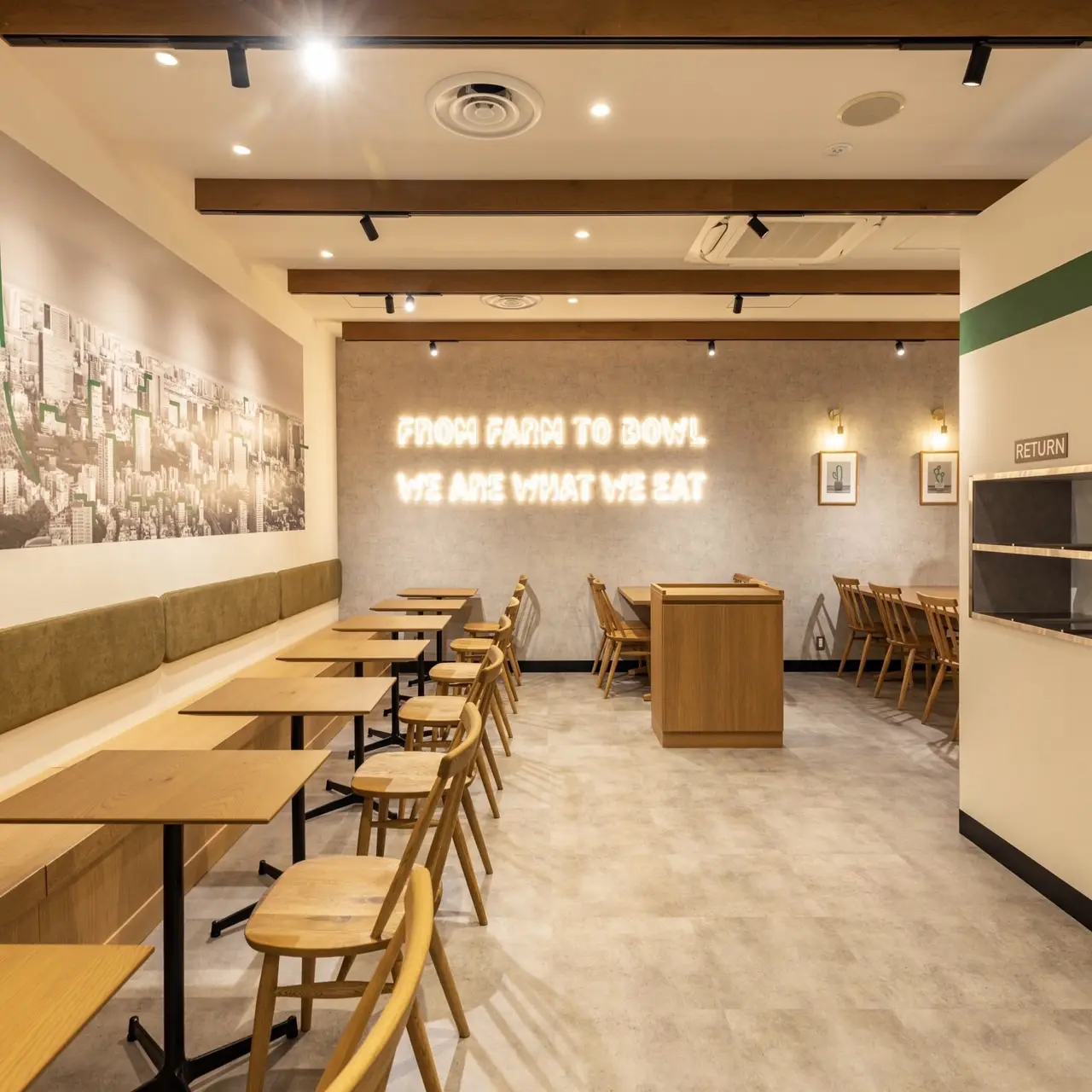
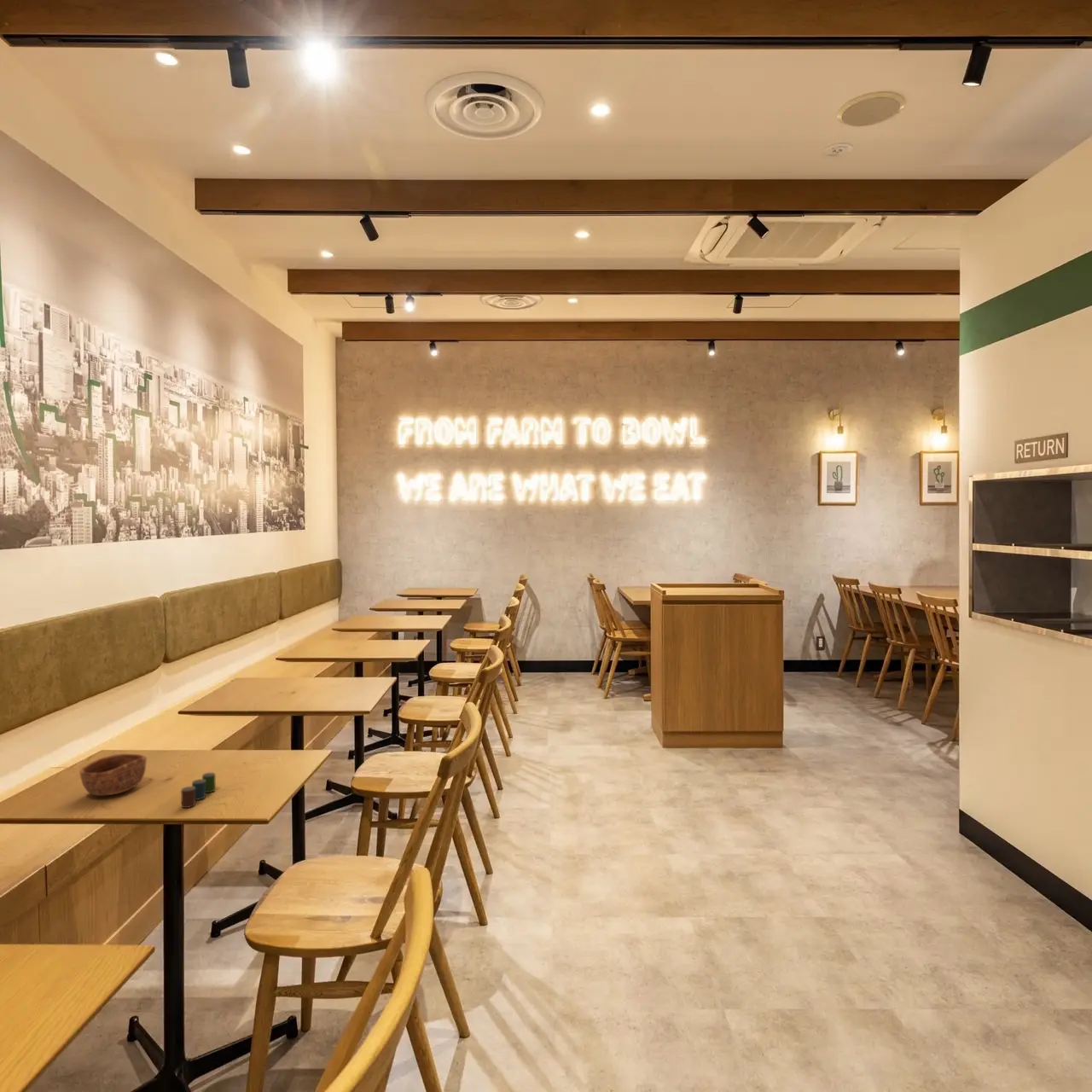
+ cup (200, 783)
+ bowl (114, 775)
